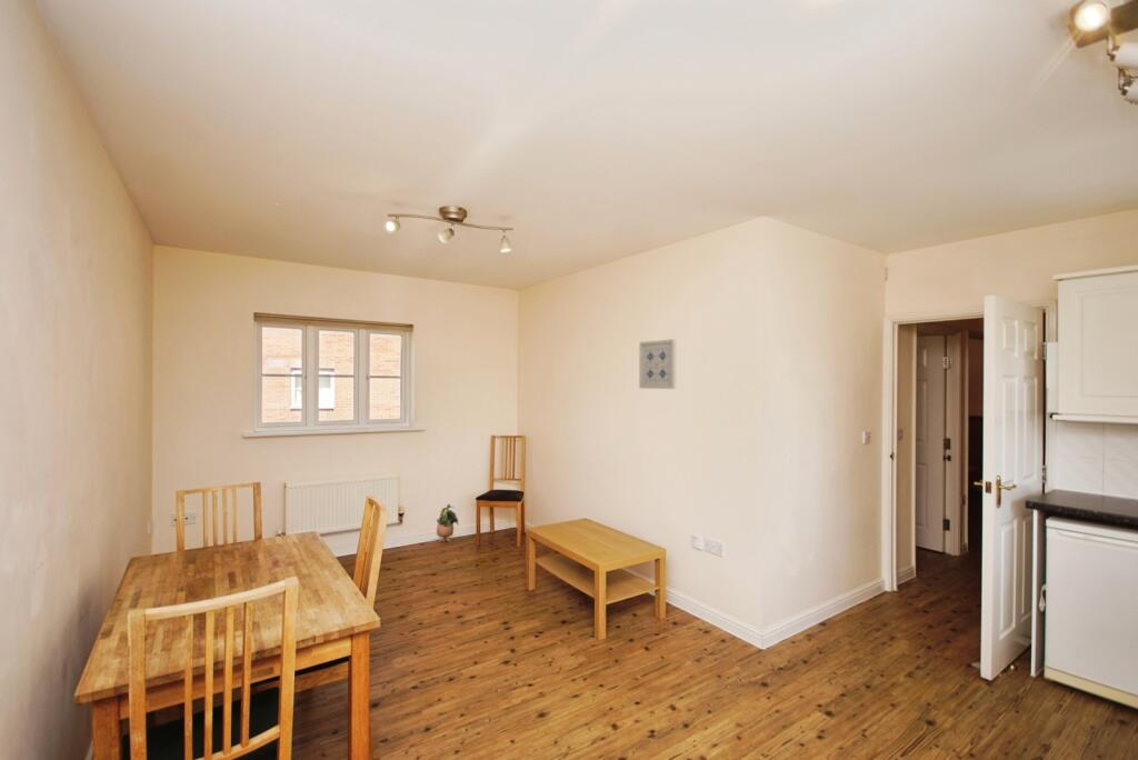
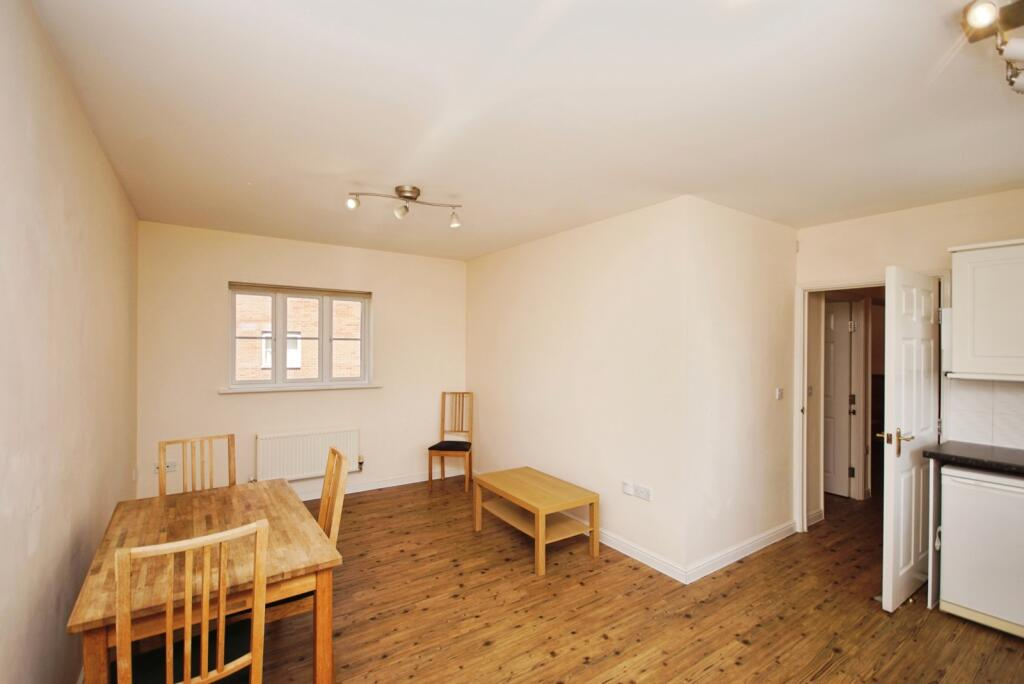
- potted plant (447, 522)
- wall art (657, 364)
